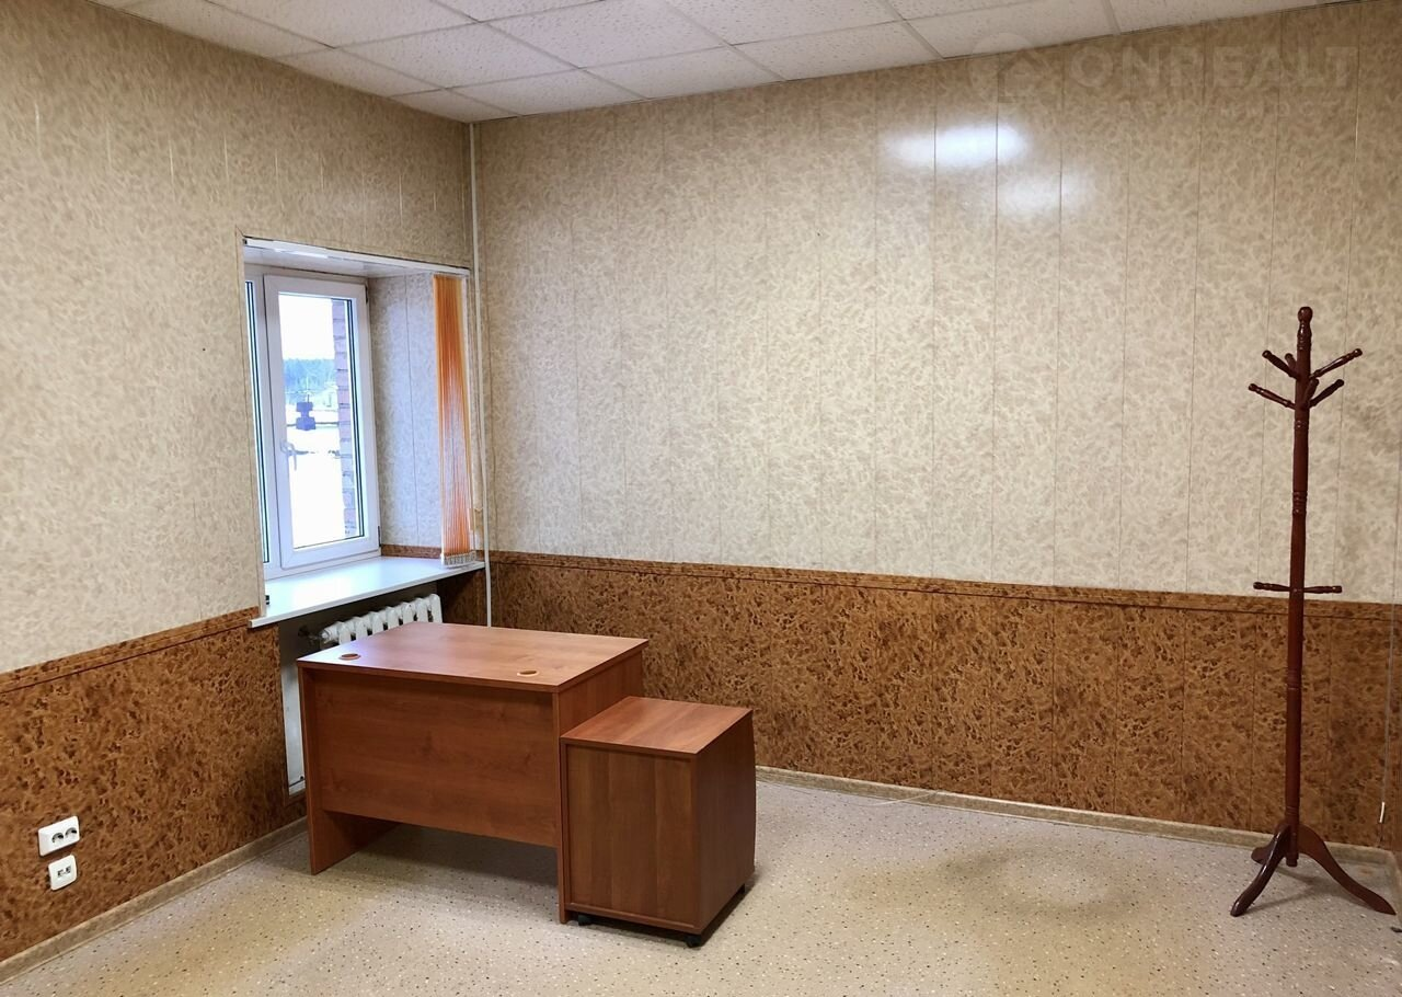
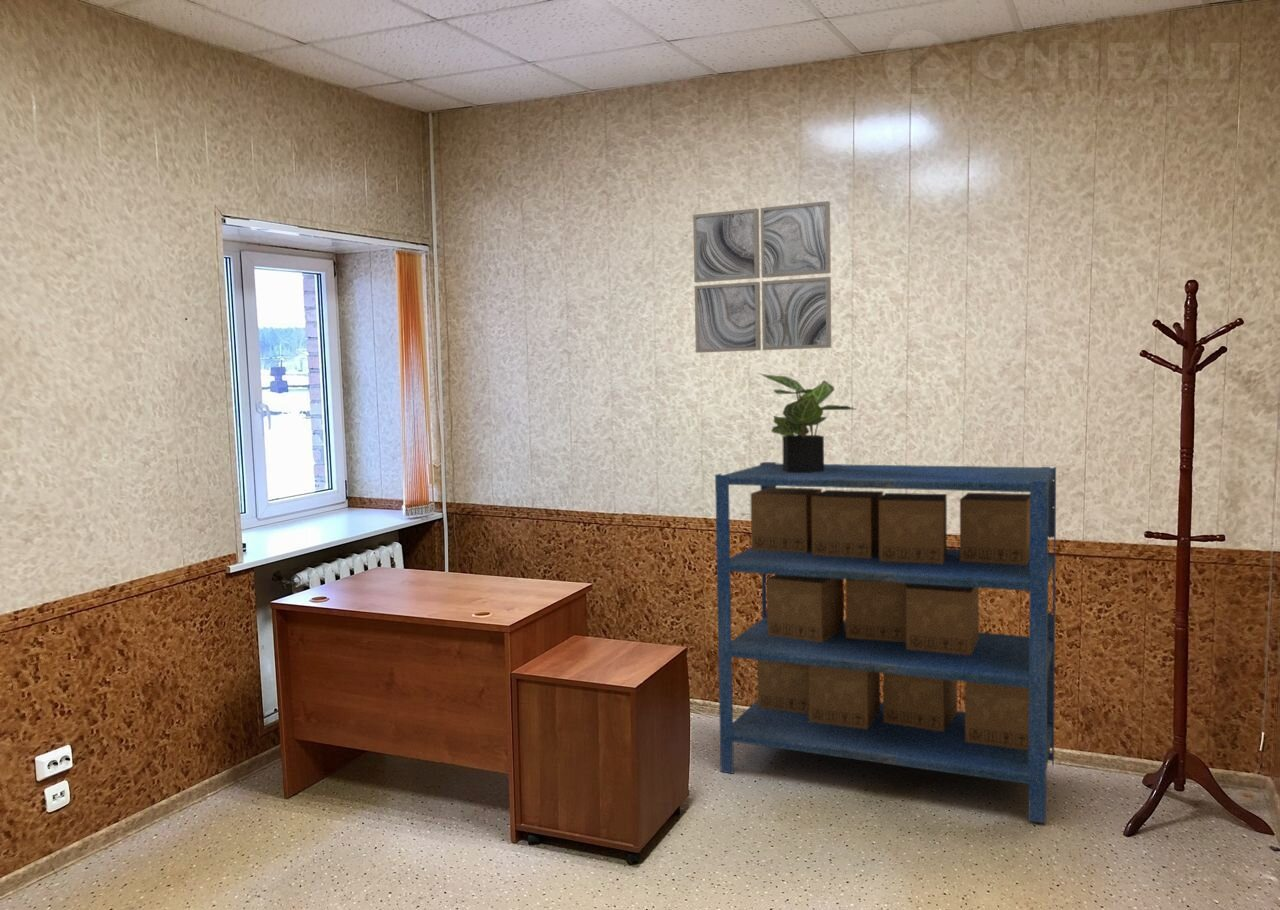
+ shelving unit (887, 620)
+ wall art (762, 281)
+ potted plant (802, 420)
